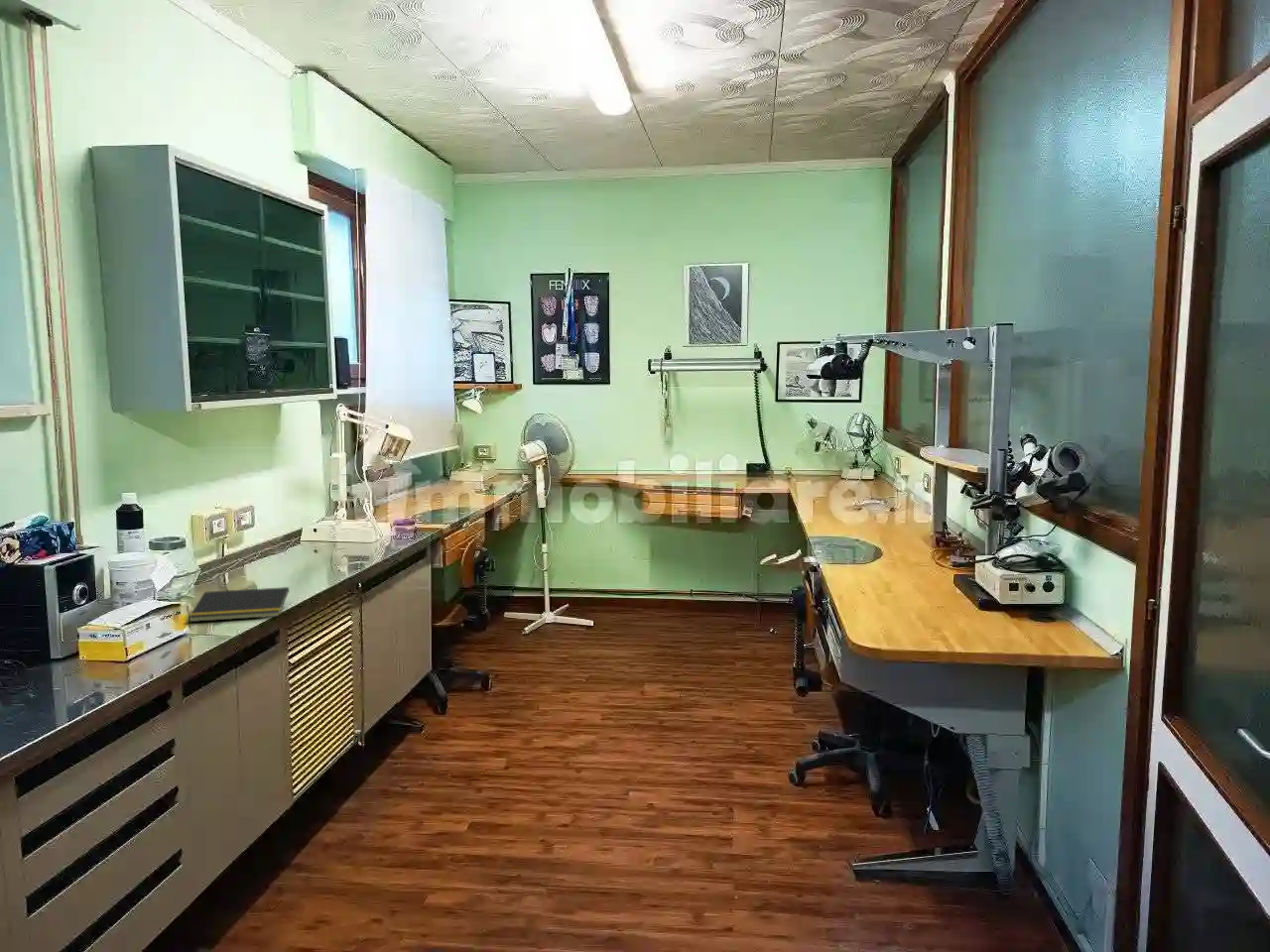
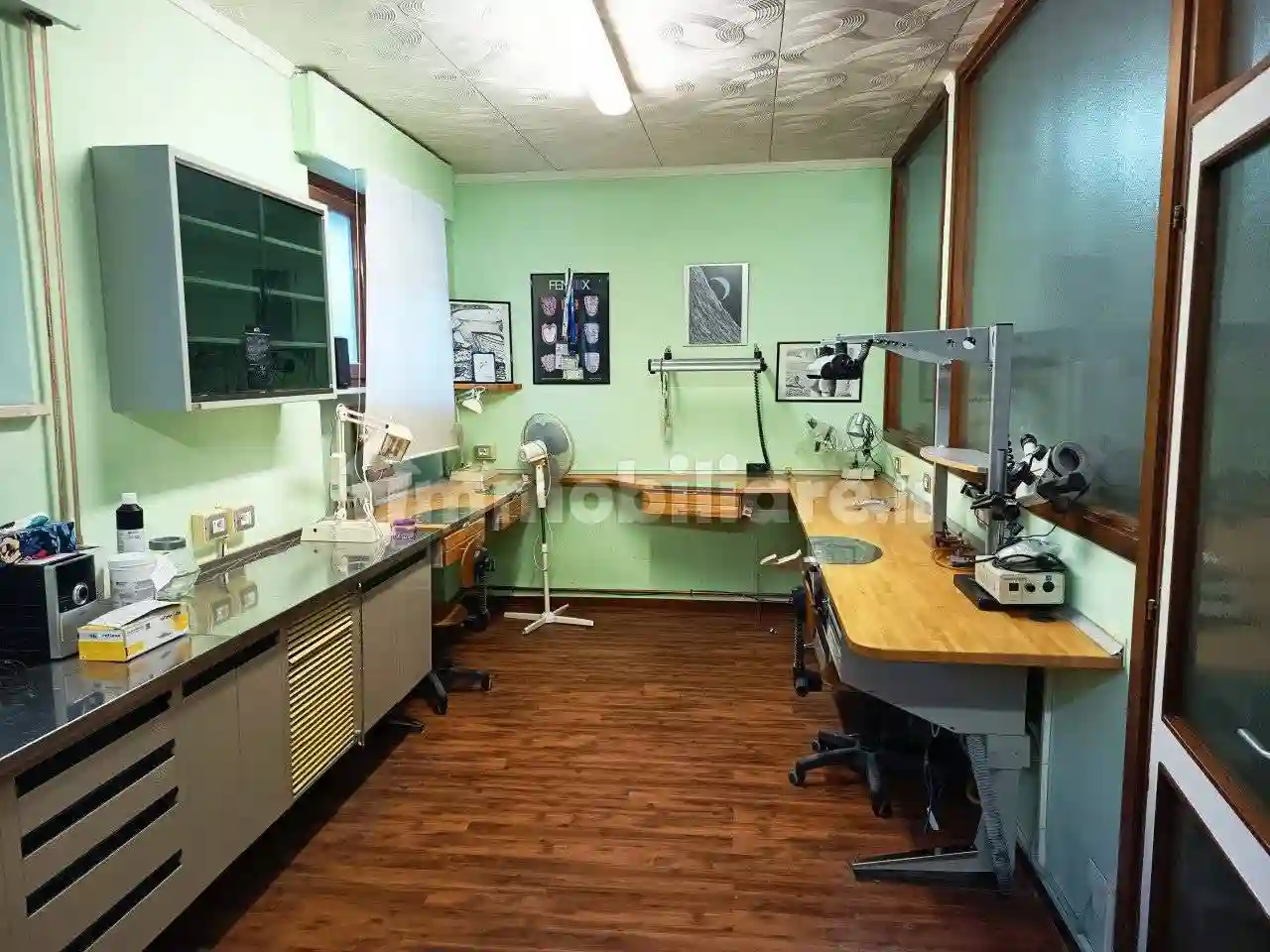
- notepad (240, 603)
